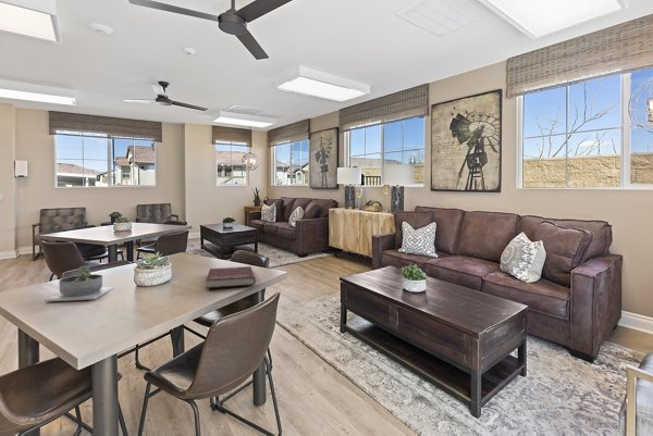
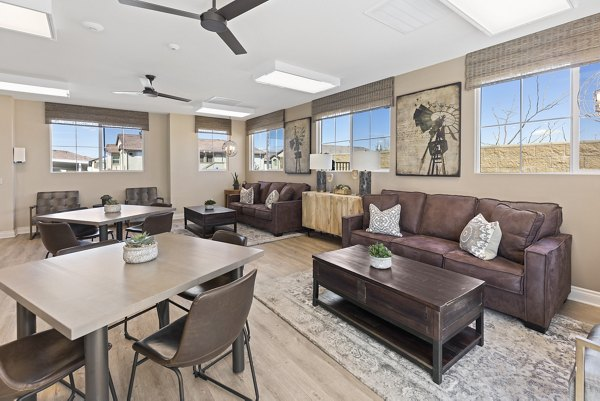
- succulent planter (82, 279)
- book (231, 276)
